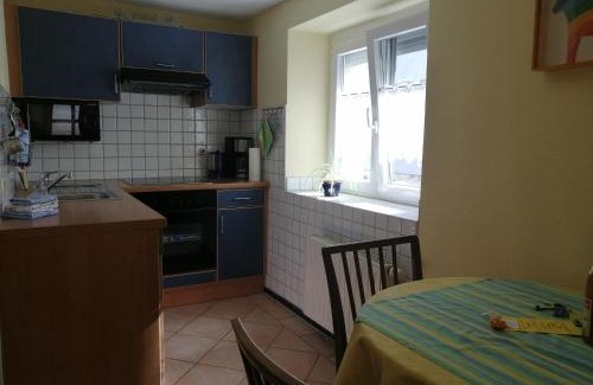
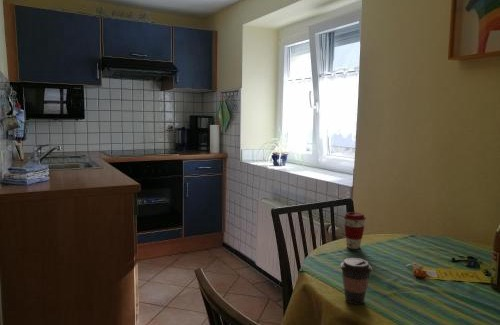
+ coffee cup (355, 281)
+ coffee cup (354, 230)
